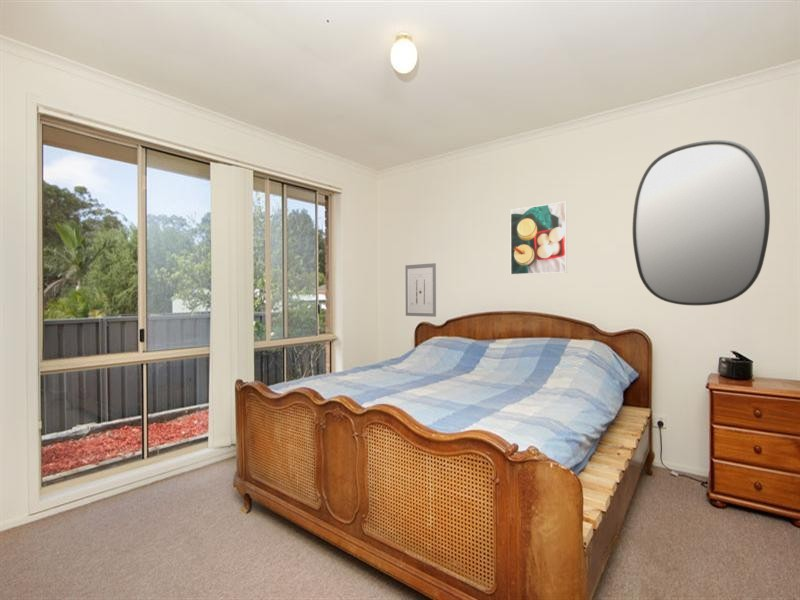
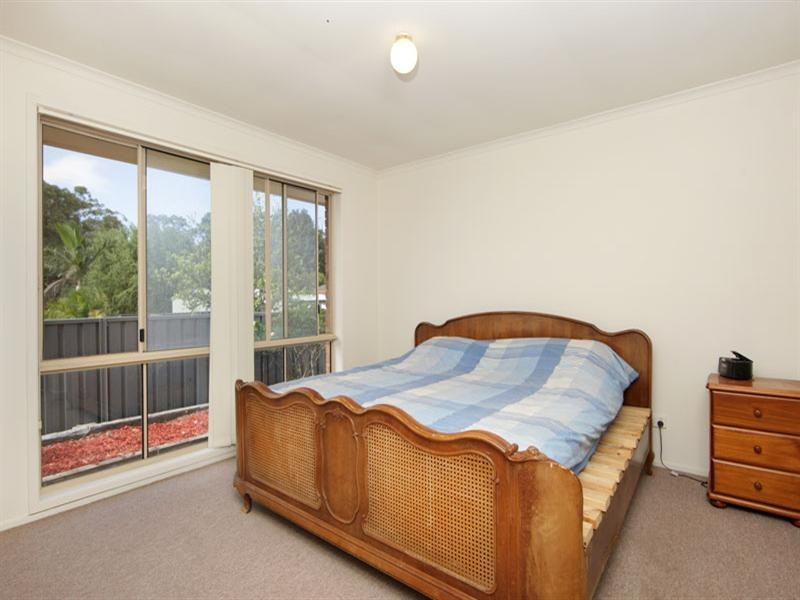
- home mirror (695, 224)
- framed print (537, 239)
- wall art (420, 290)
